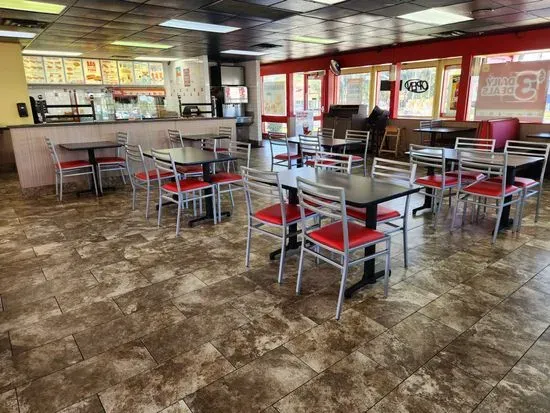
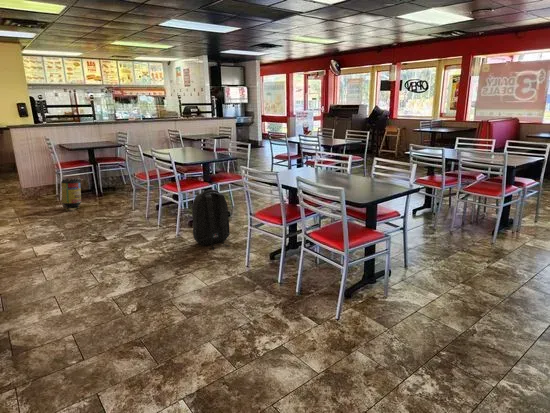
+ trash can (70, 192)
+ backpack (211, 216)
